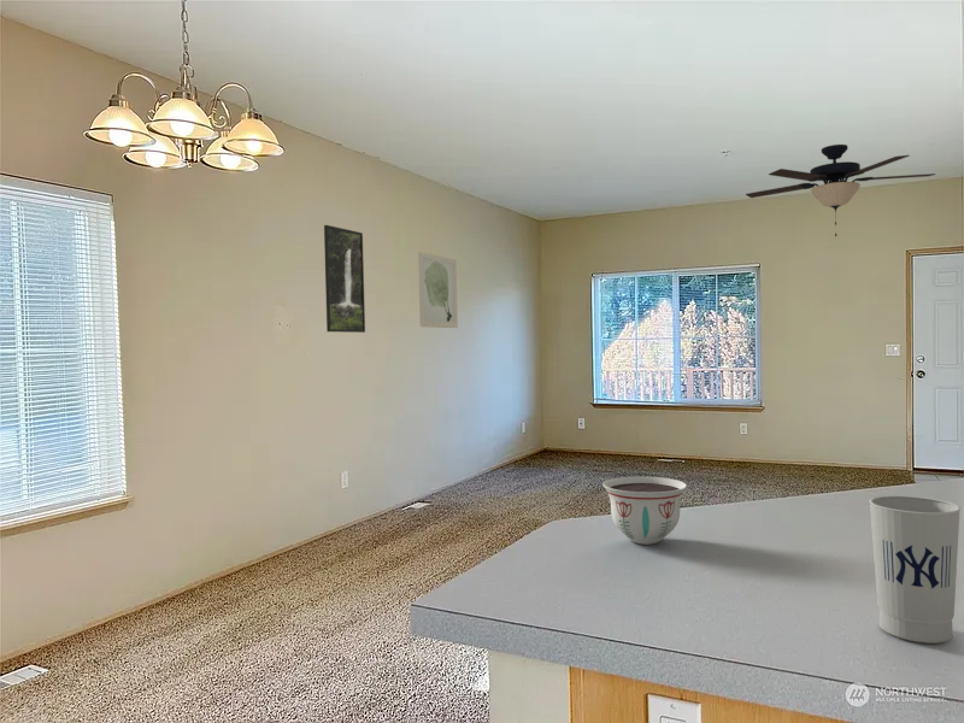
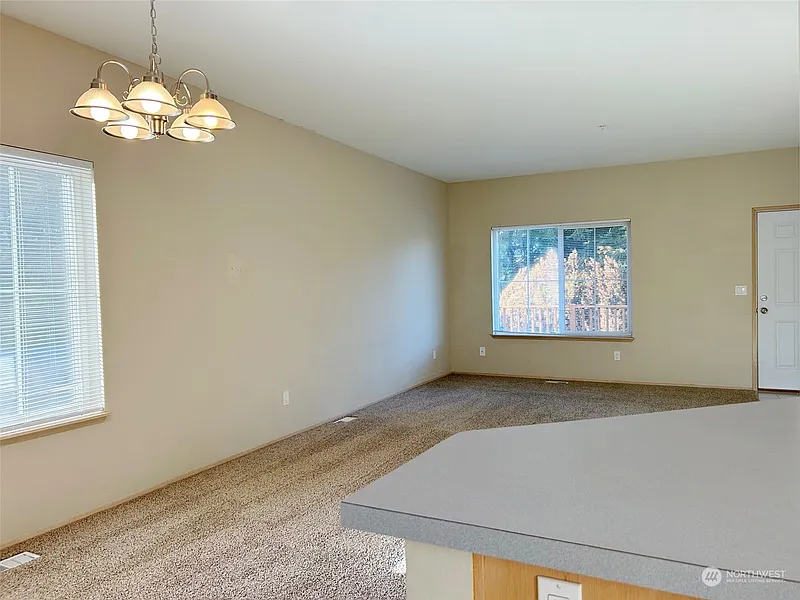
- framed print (345, 280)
- bowl (645, 511)
- cup (913, 566)
- wall art (439, 292)
- ceiling fan (835, 193)
